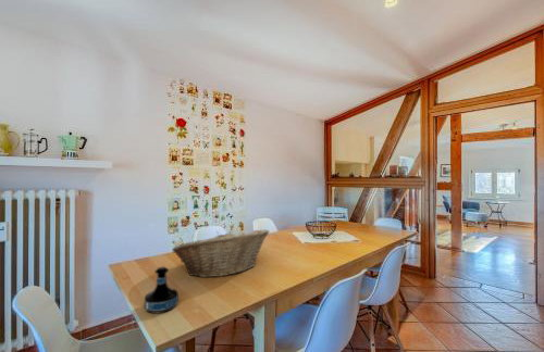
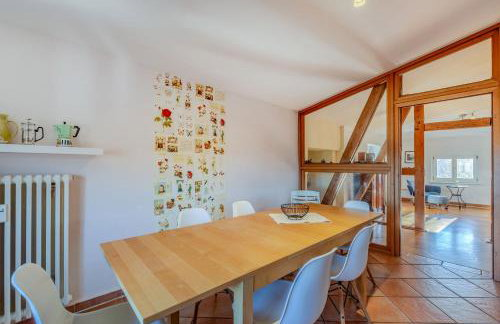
- fruit basket (223, 248)
- tequila bottle (161, 287)
